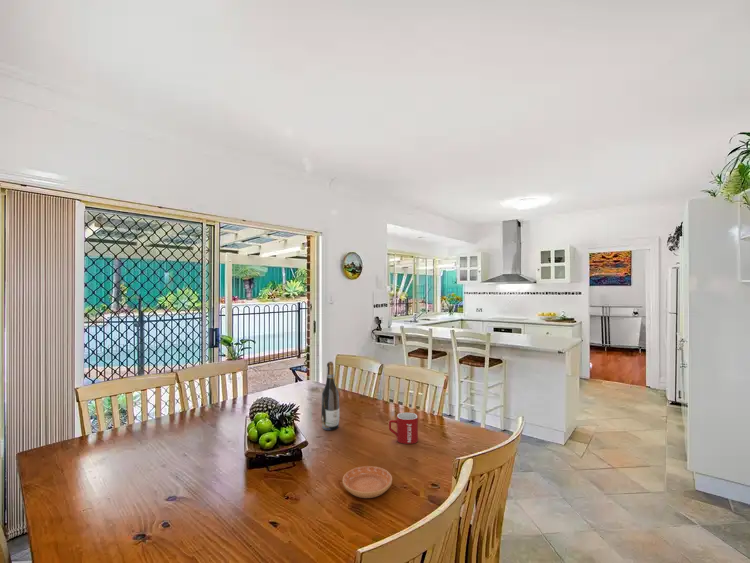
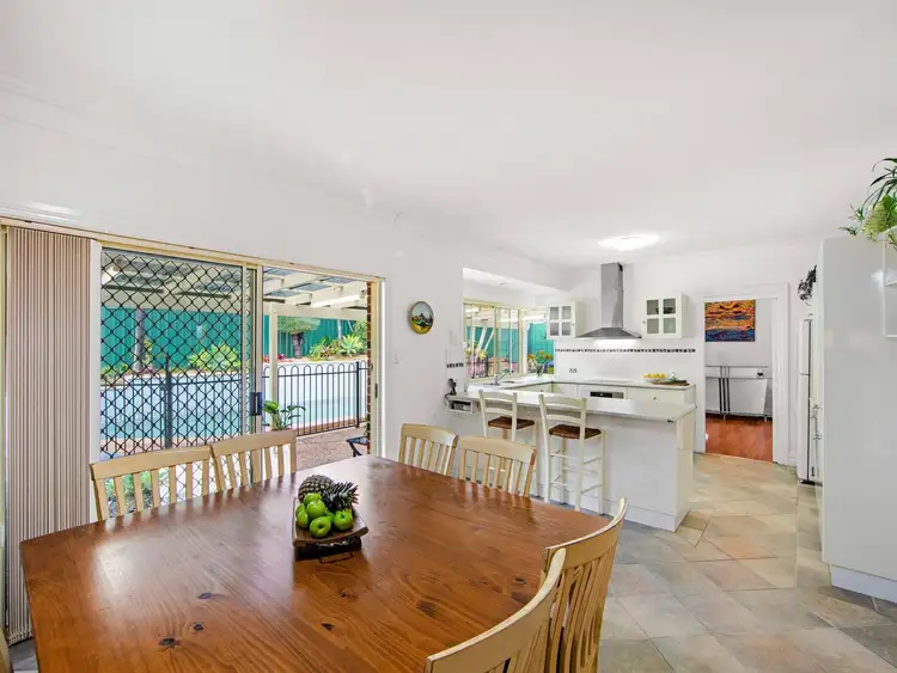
- mug (403, 427)
- saucer (367, 482)
- wine bottle (330, 394)
